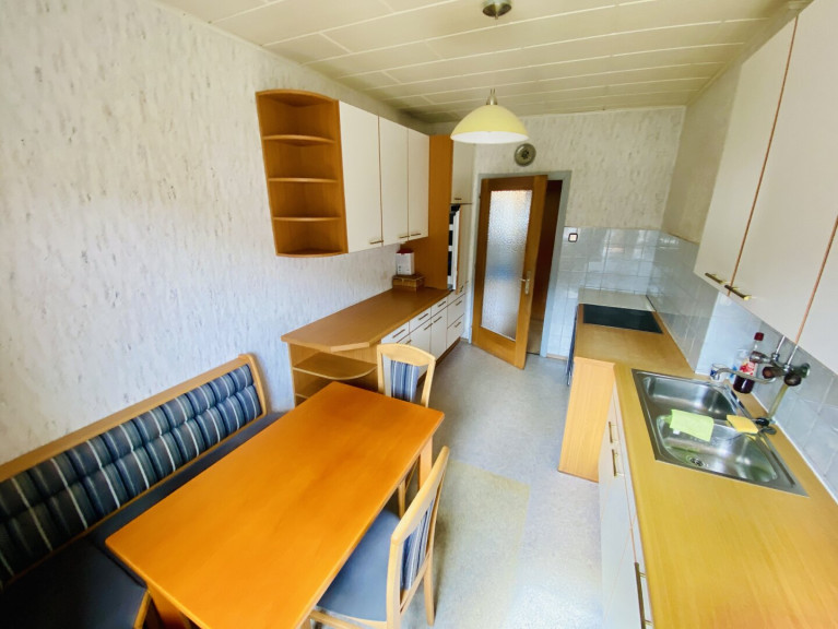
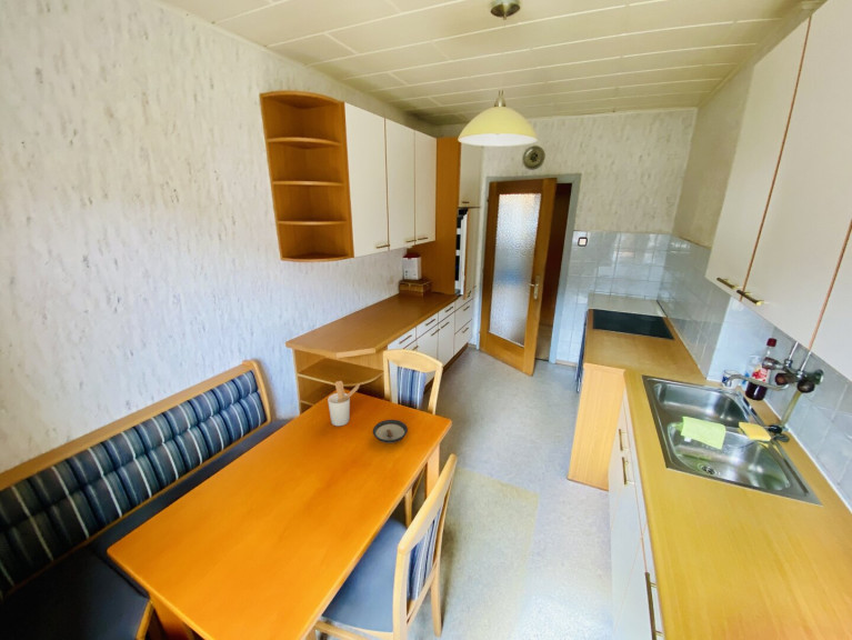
+ saucer (390, 432)
+ utensil holder (344, 403)
